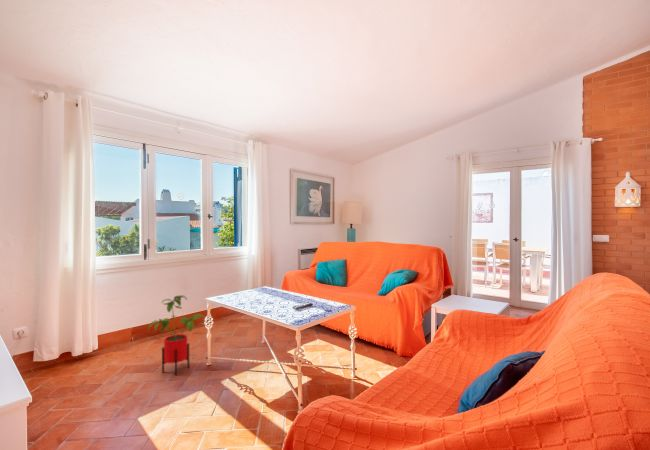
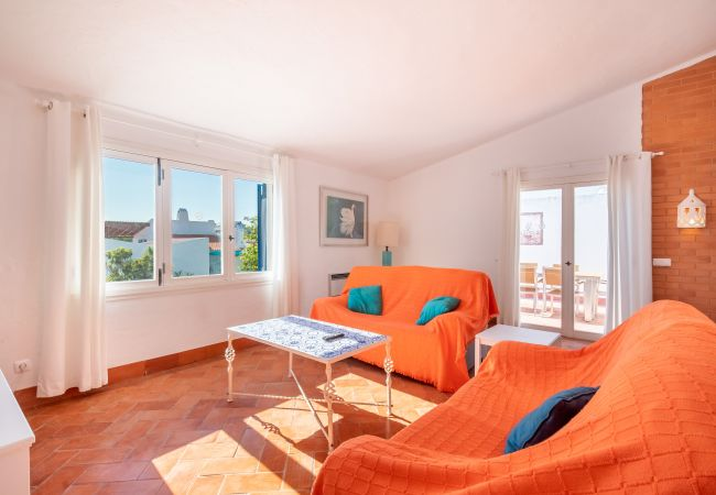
- house plant (177, 334)
